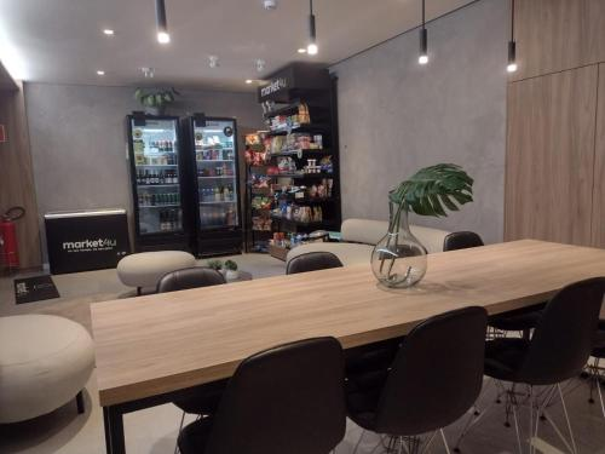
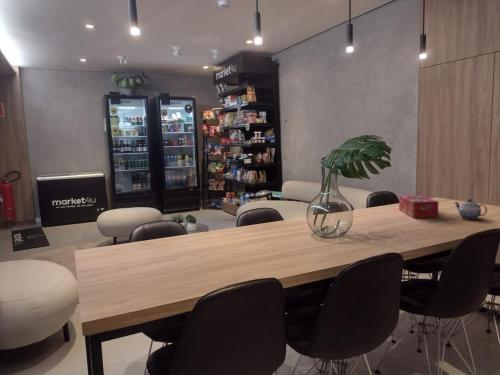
+ tissue box (417, 205)
+ teapot (469, 208)
